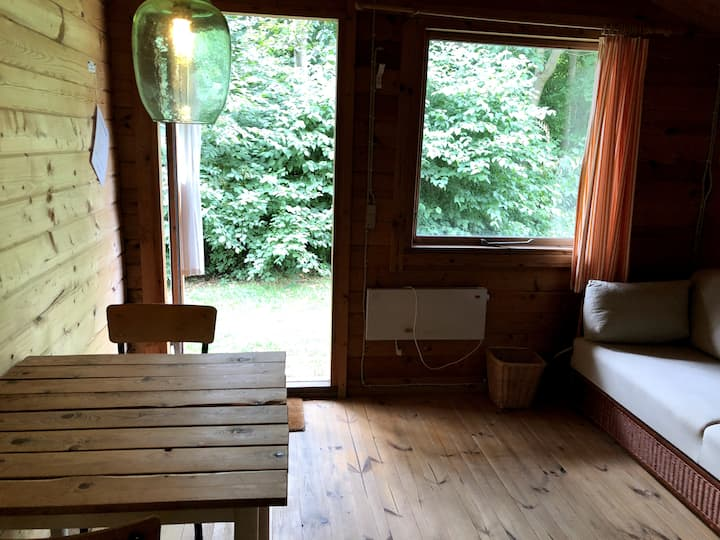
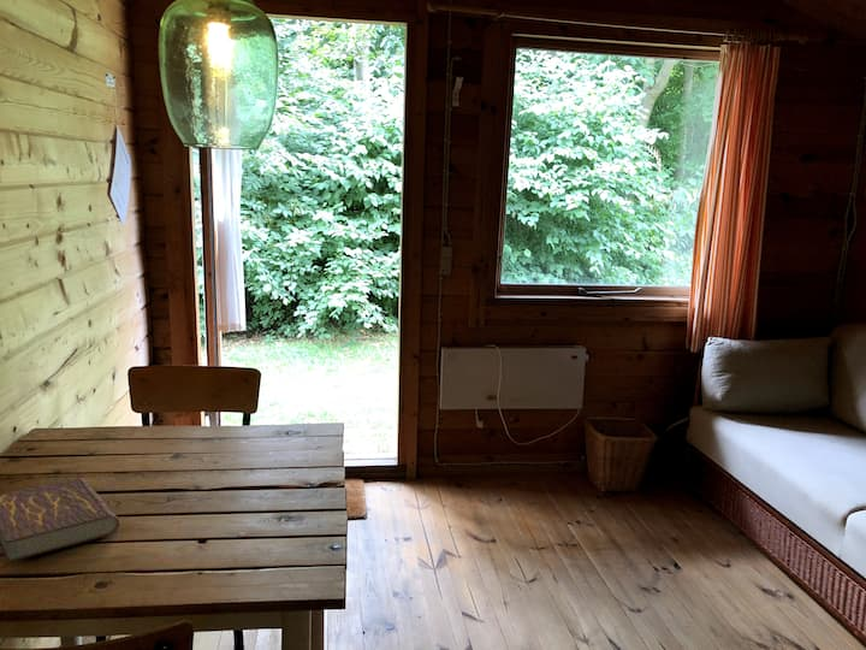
+ book (51, 514)
